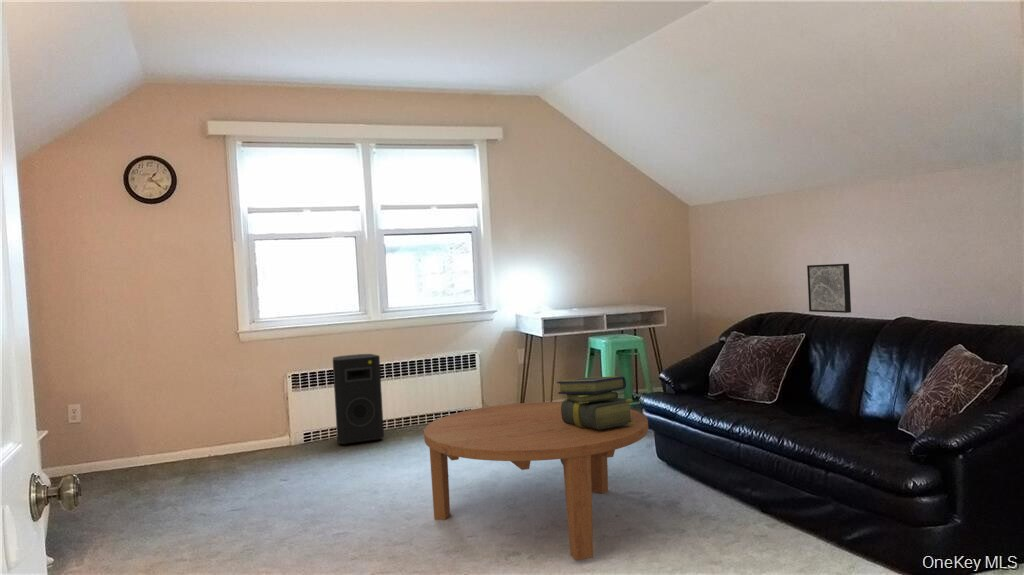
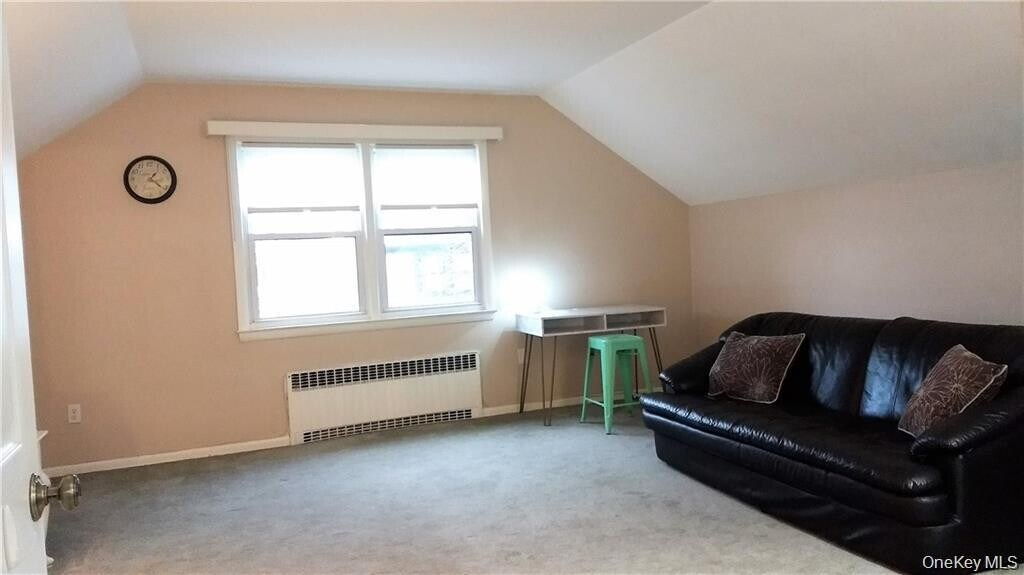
- speaker (356, 398)
- stack of books (592, 400)
- wall art (828, 288)
- coffee table (529, 466)
